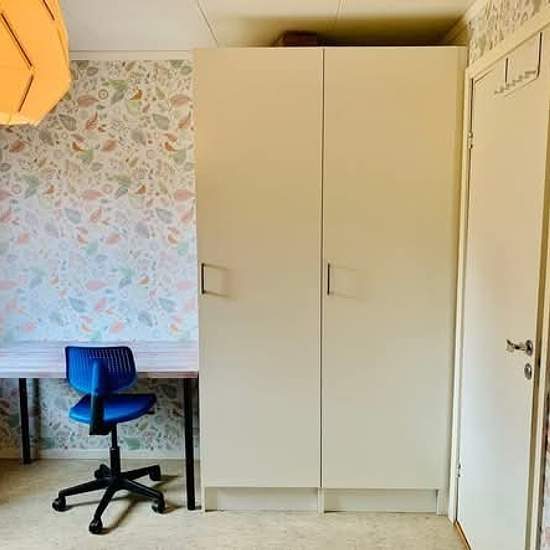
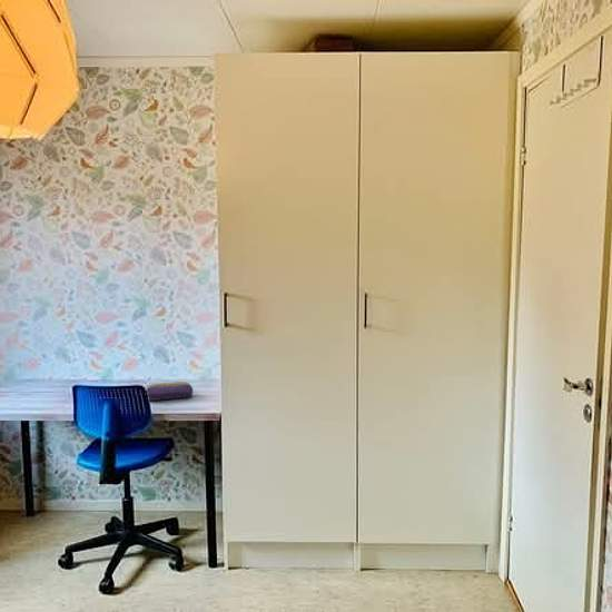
+ pencil case (169, 391)
